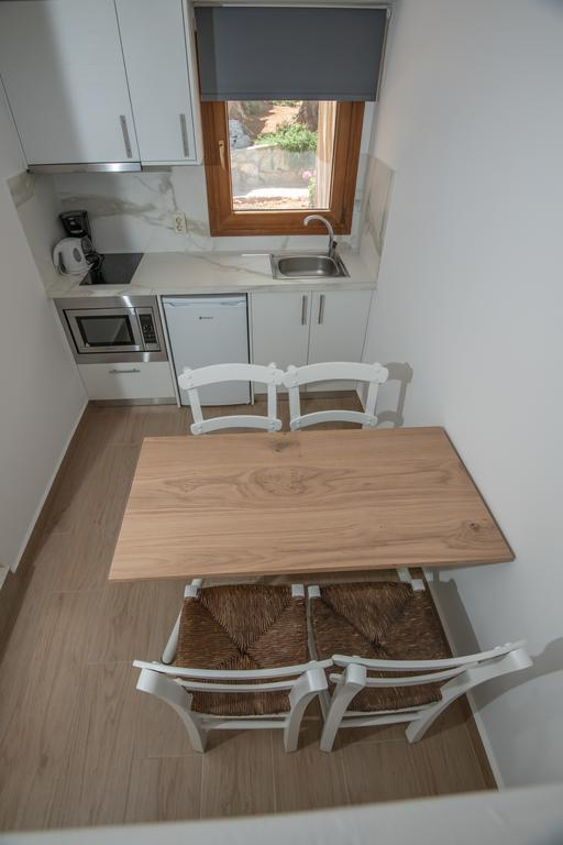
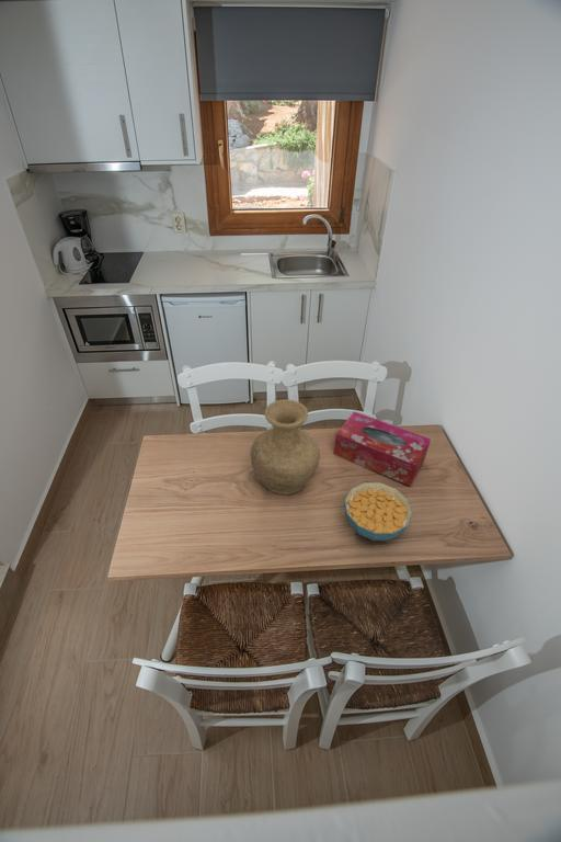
+ vase (285, 448)
+ cereal bowl (375, 516)
+ tissue box (380, 446)
